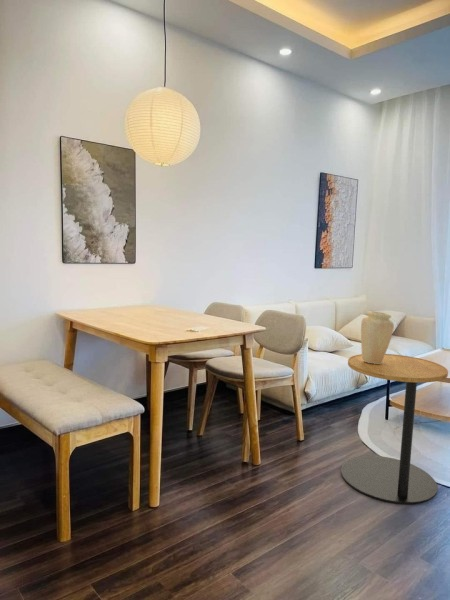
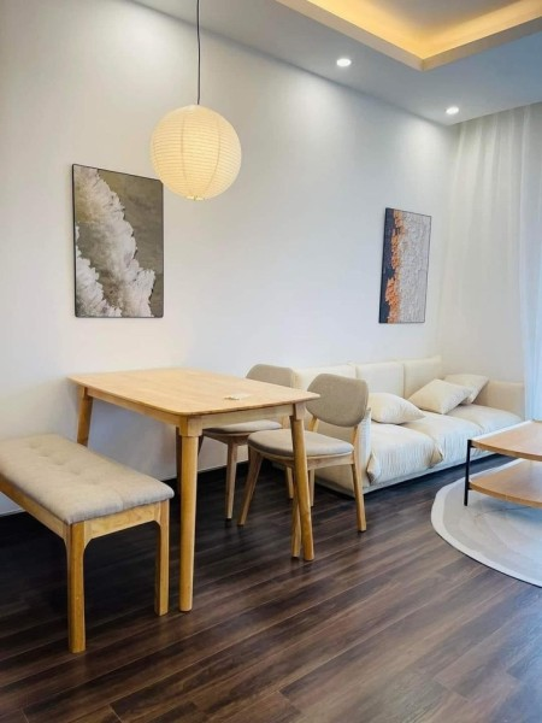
- side table (403, 422)
- vase (376, 336)
